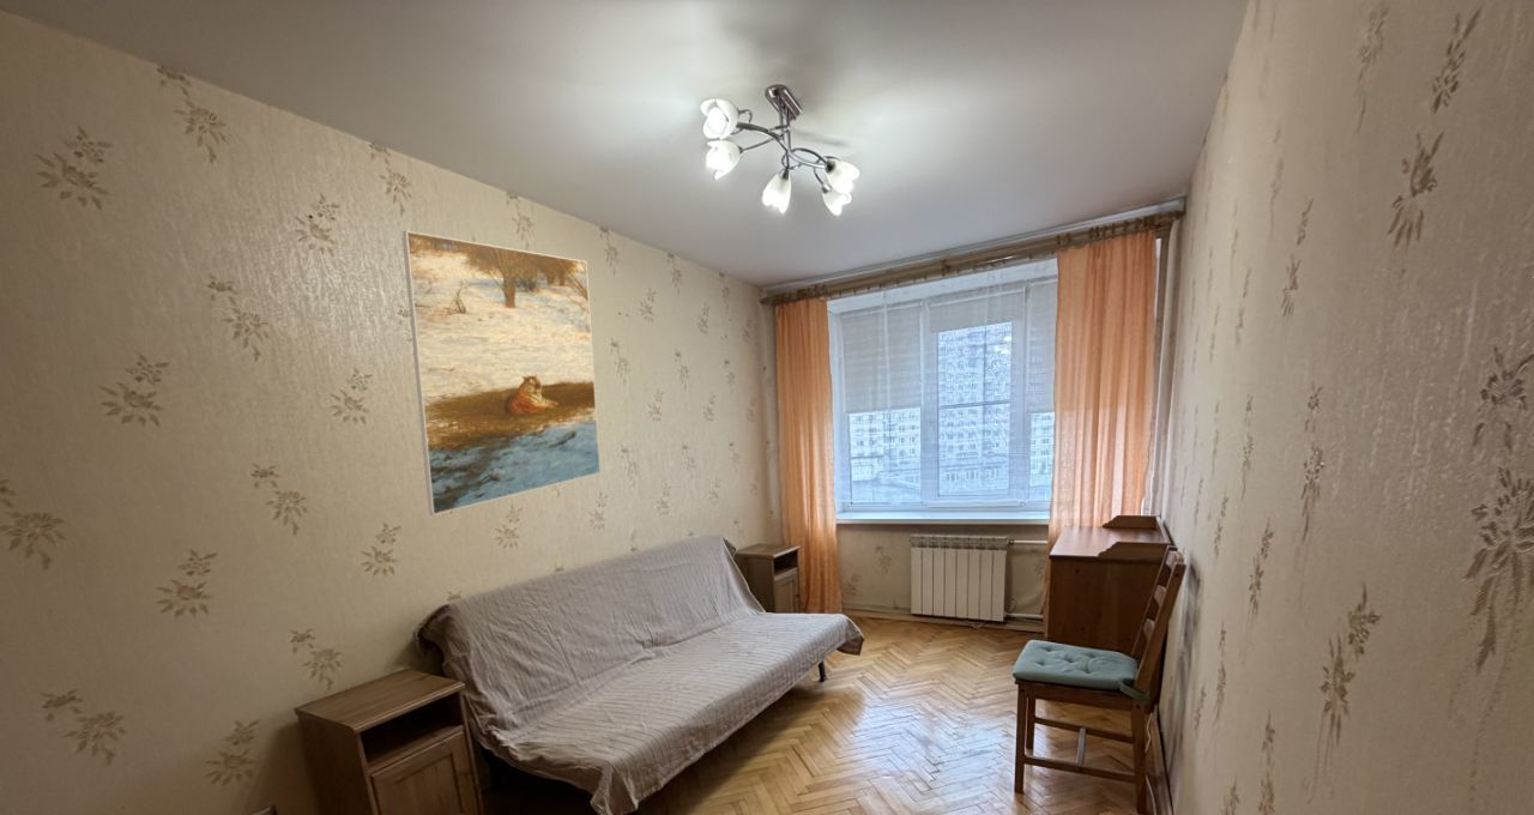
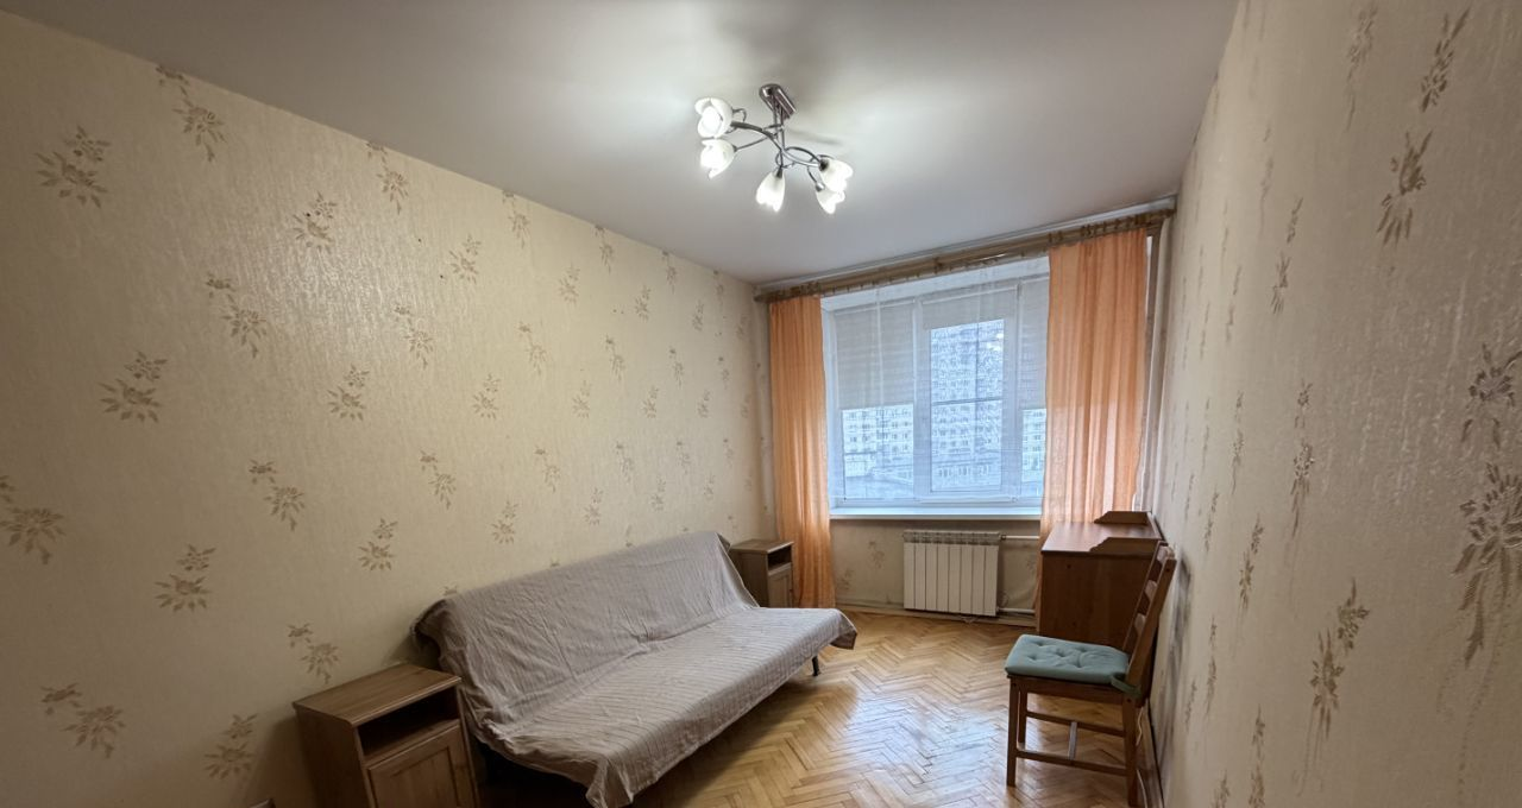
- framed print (517, 372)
